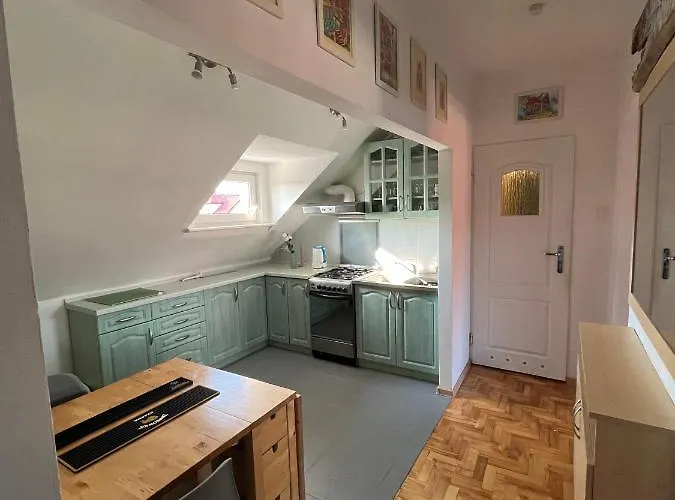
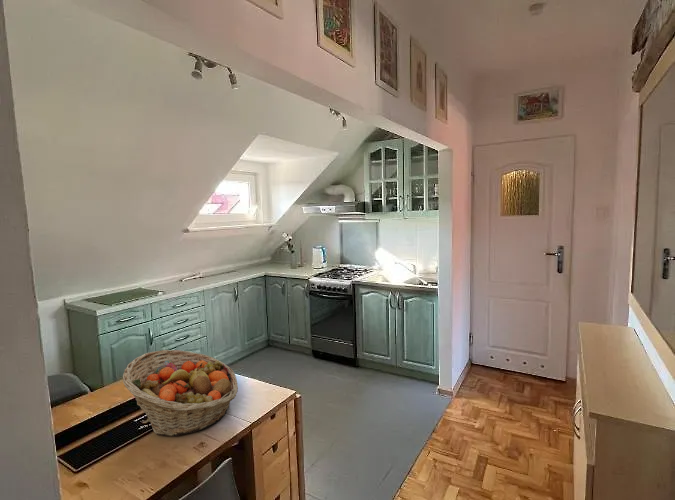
+ fruit basket (184, 385)
